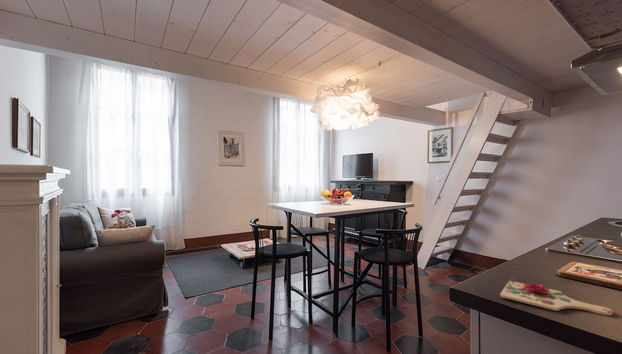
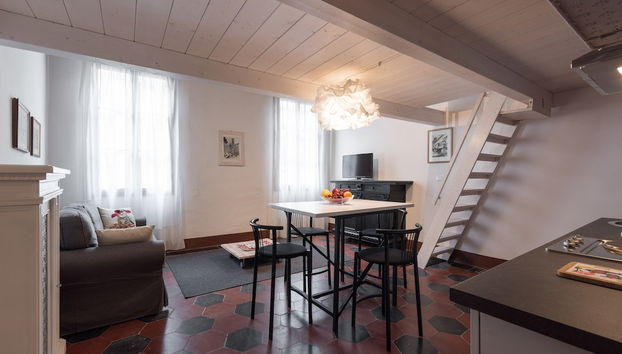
- cutting board (553, 295)
